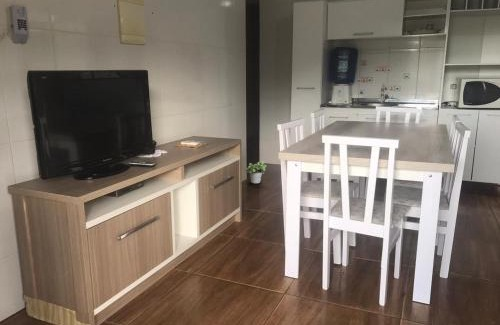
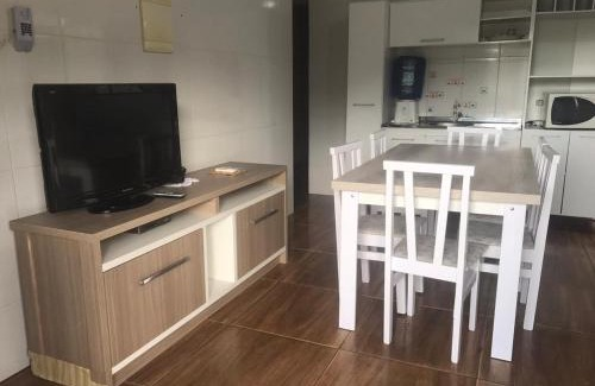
- potted plant (256, 172)
